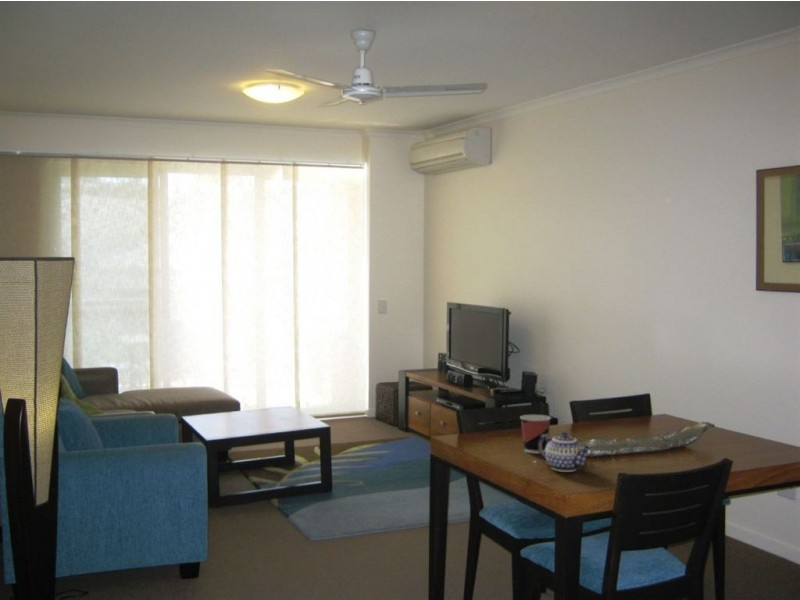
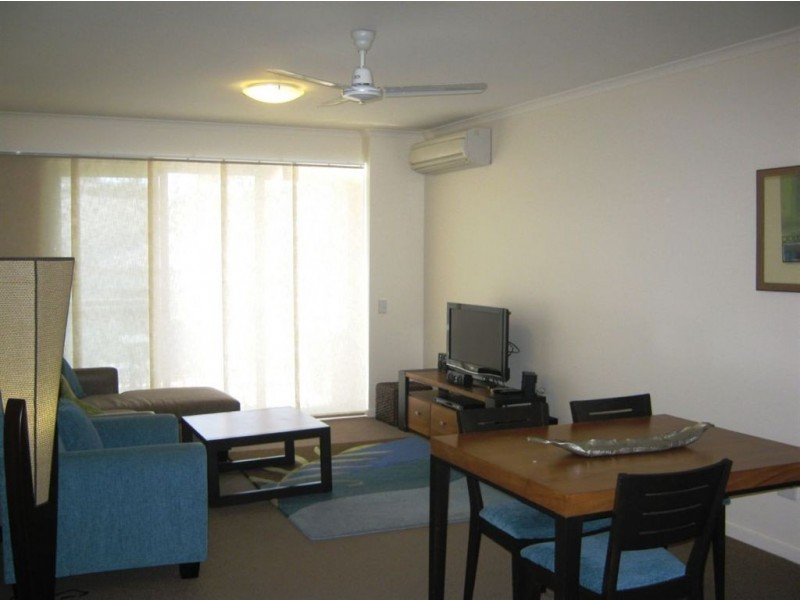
- cup (535, 434)
- teapot (564, 450)
